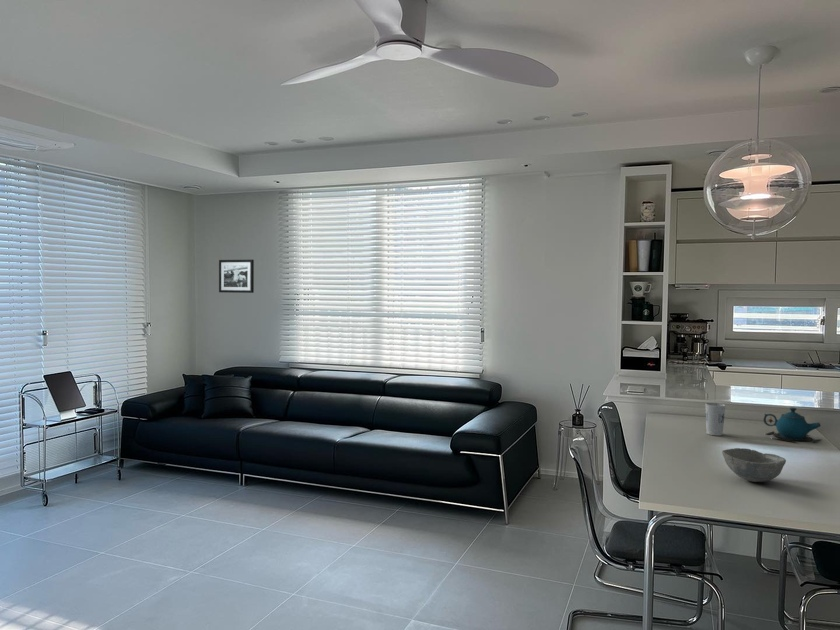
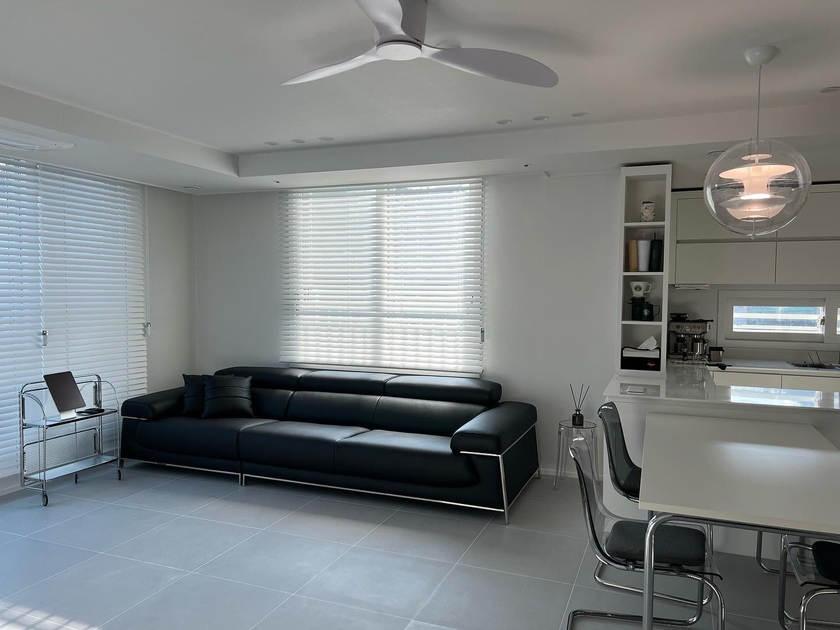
- teapot (792, 422)
- bowl (753, 467)
- picture frame (236, 276)
- cup (714, 419)
